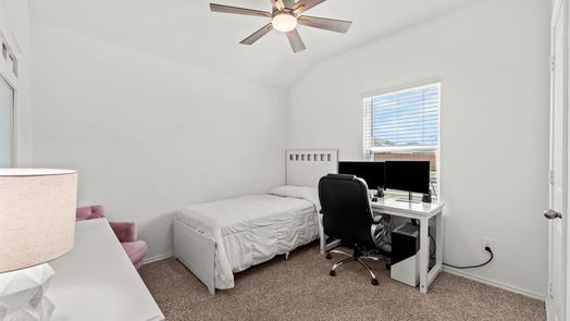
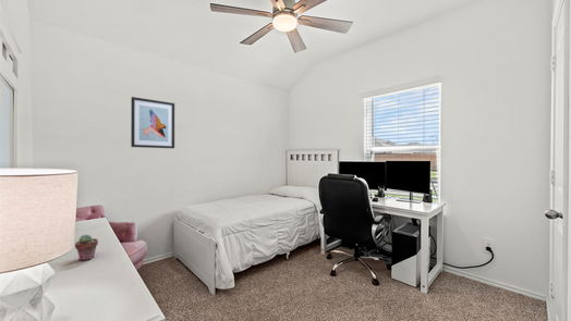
+ potted succulent (86, 246)
+ wall art (154, 124)
